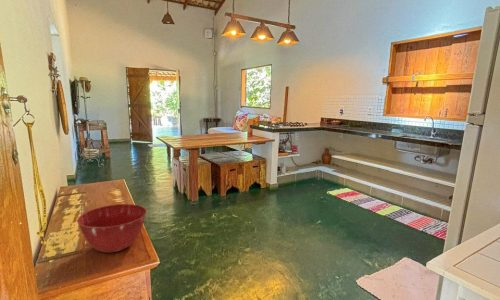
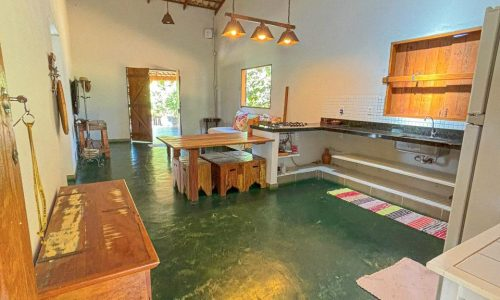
- mixing bowl (114, 229)
